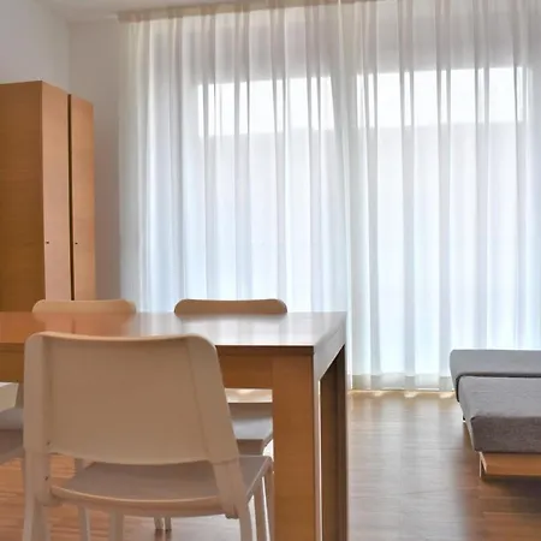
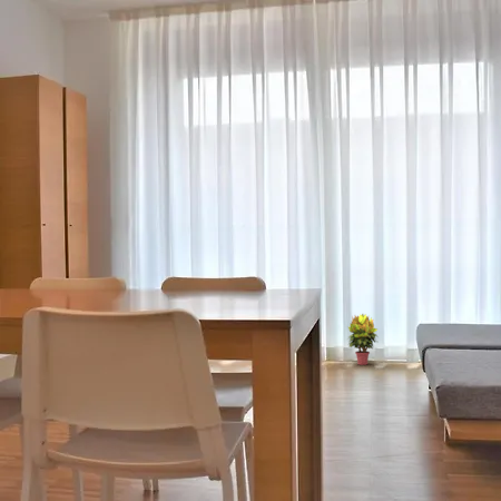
+ potted plant (363, 338)
